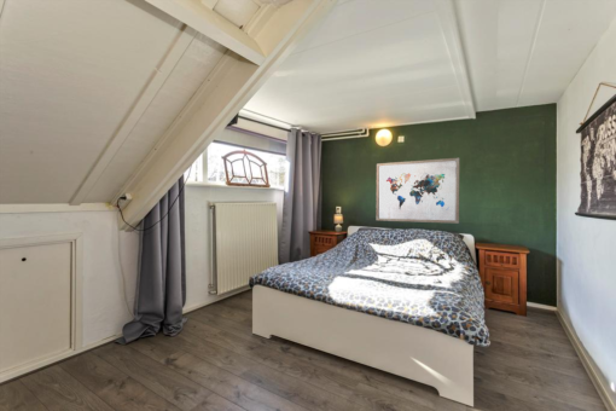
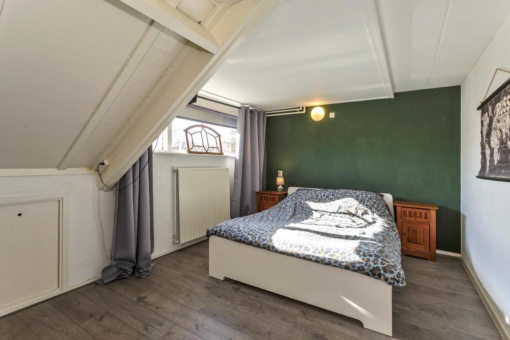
- wall art (414, 191)
